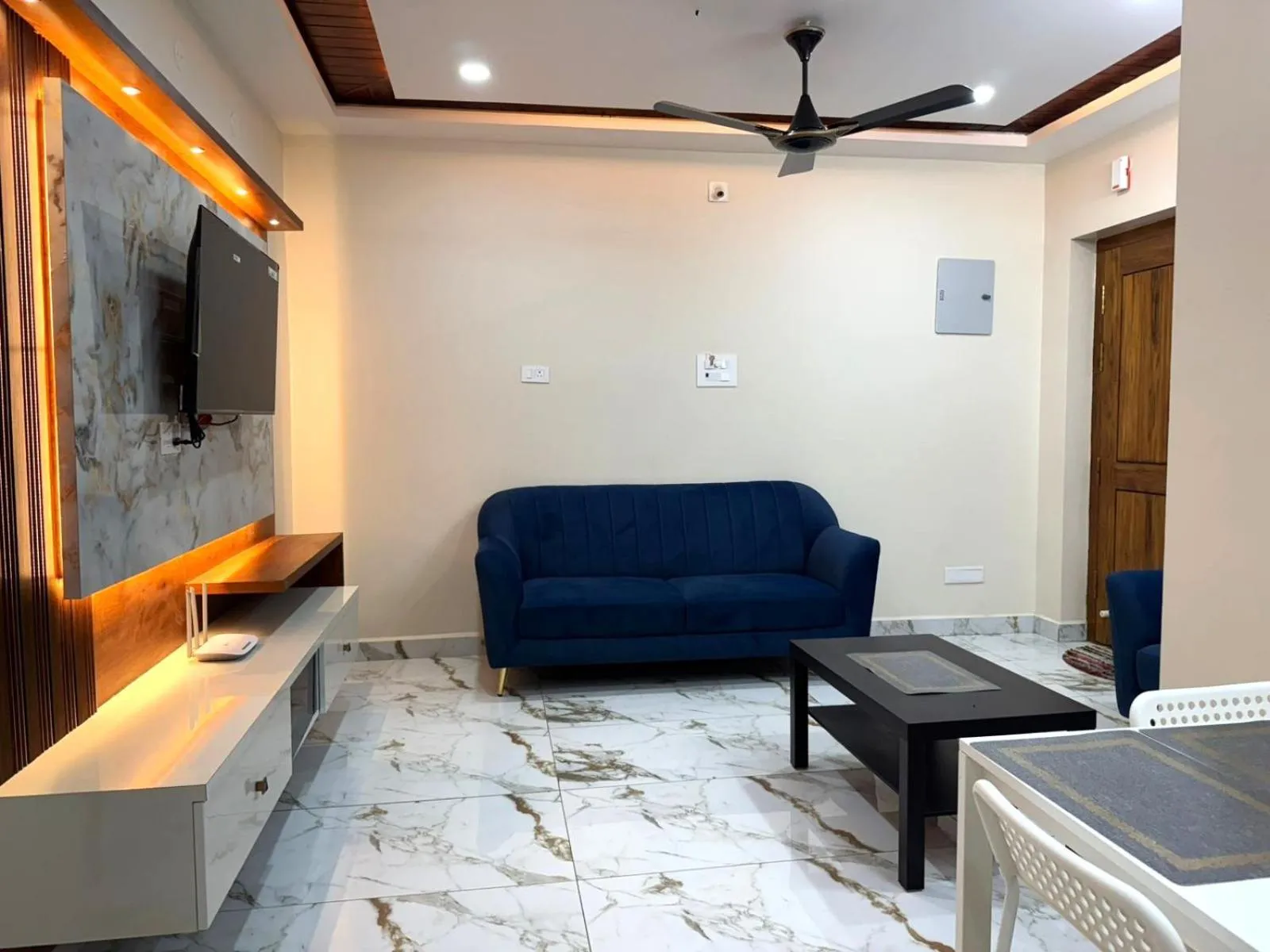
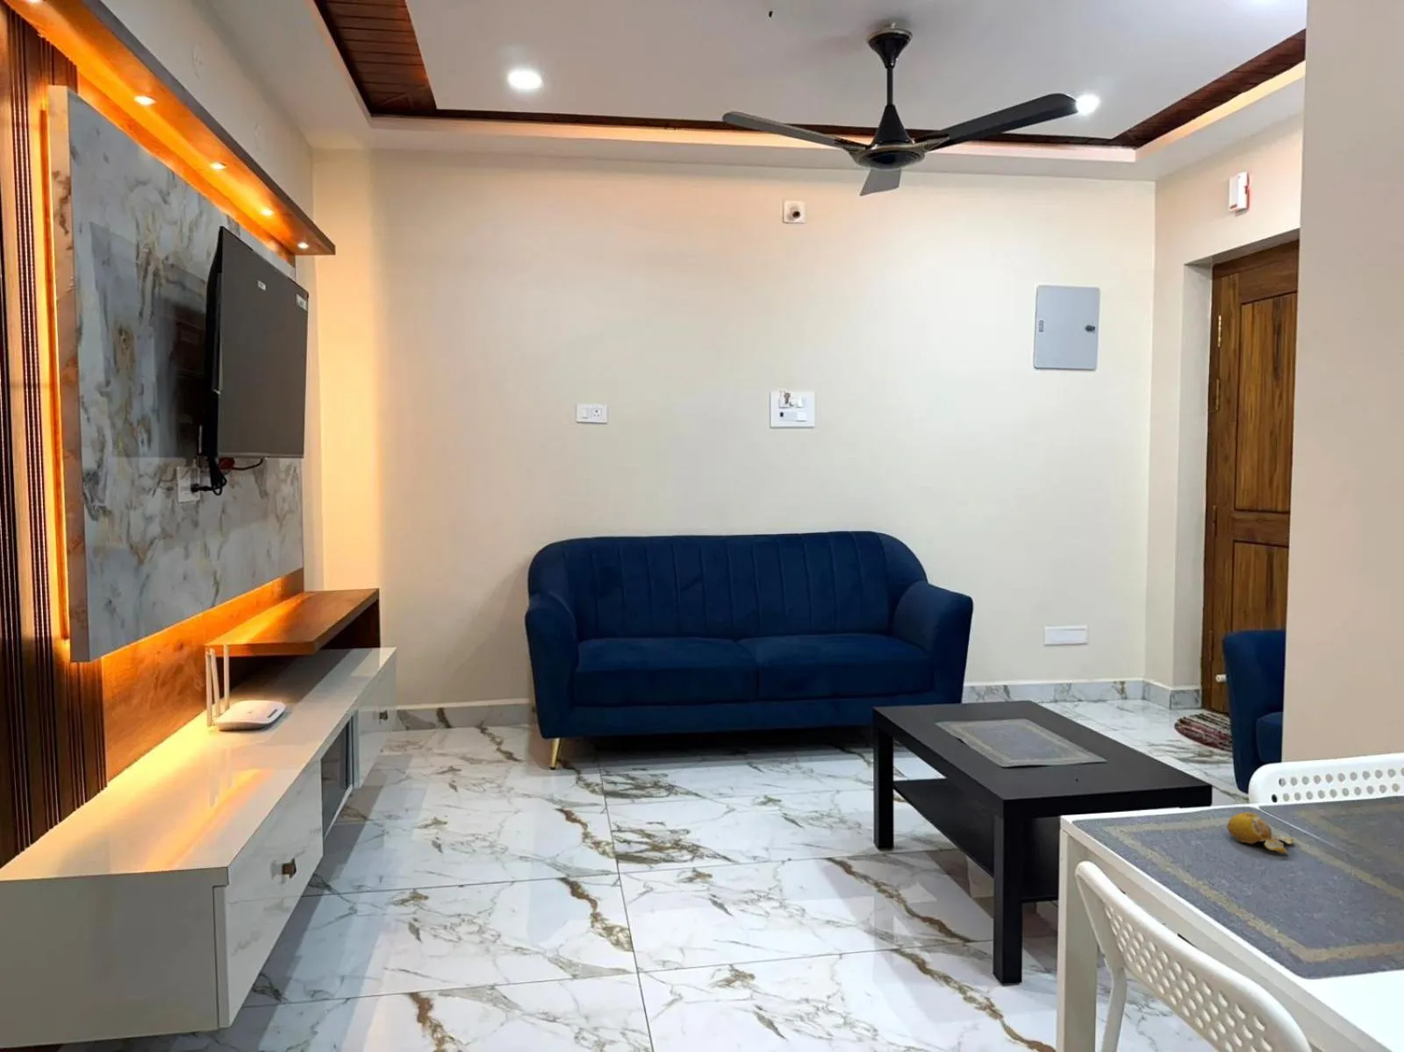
+ fruit (1264, 831)
